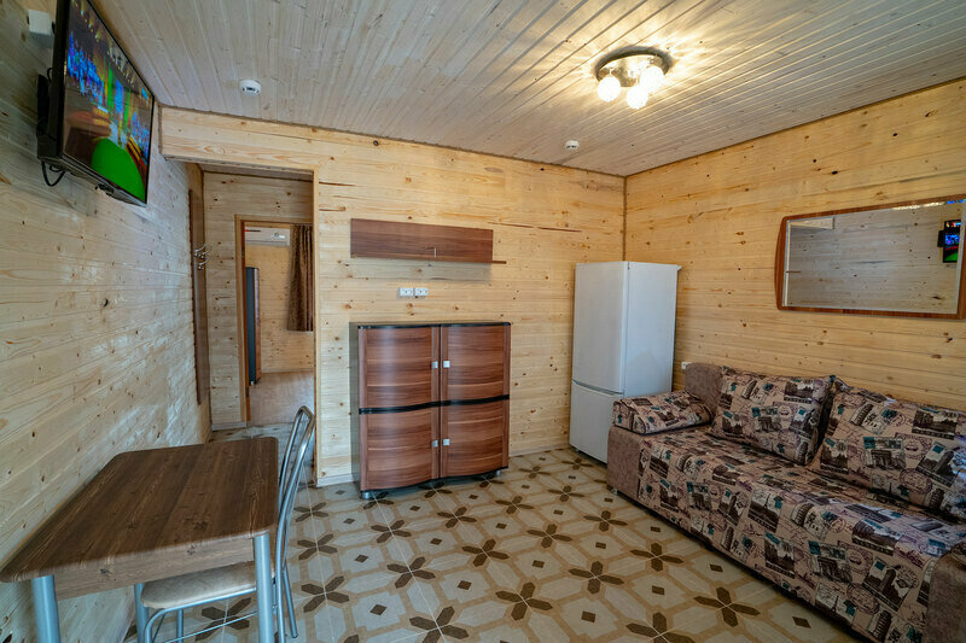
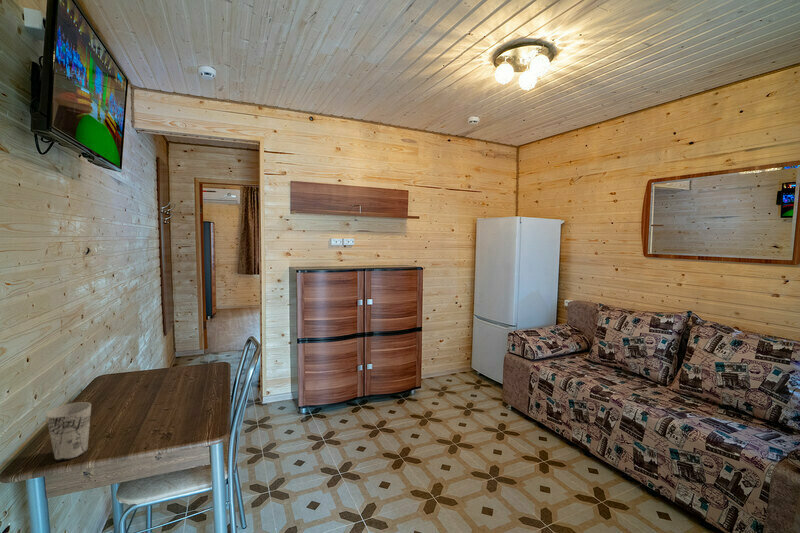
+ cup (70, 431)
